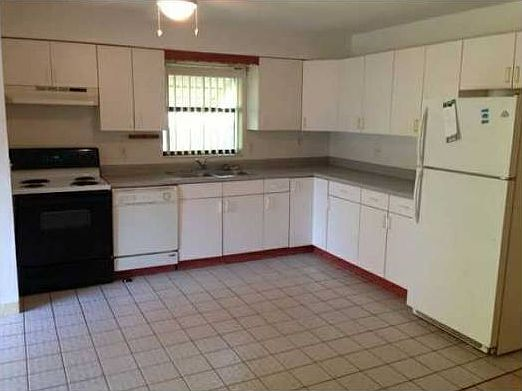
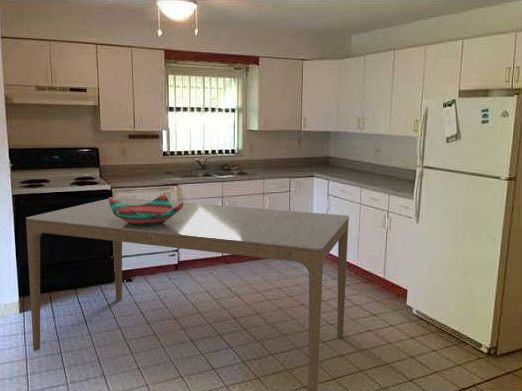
+ decorative bowl (145, 210)
+ dining table (199, 250)
